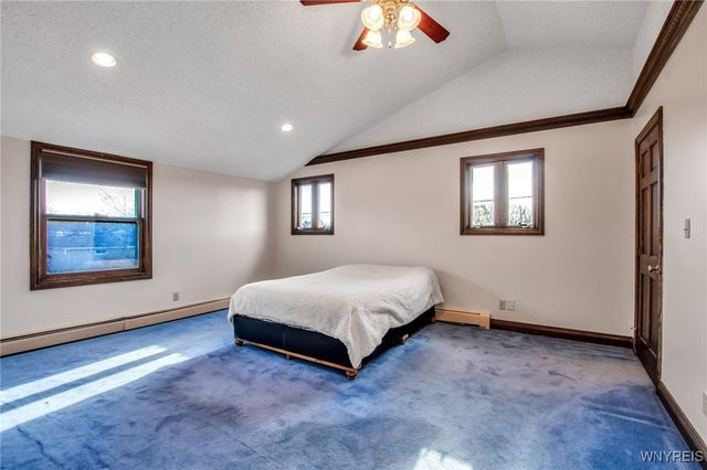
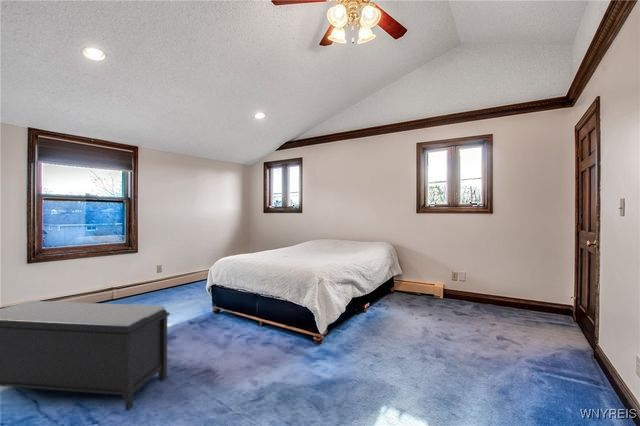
+ bench (71, 348)
